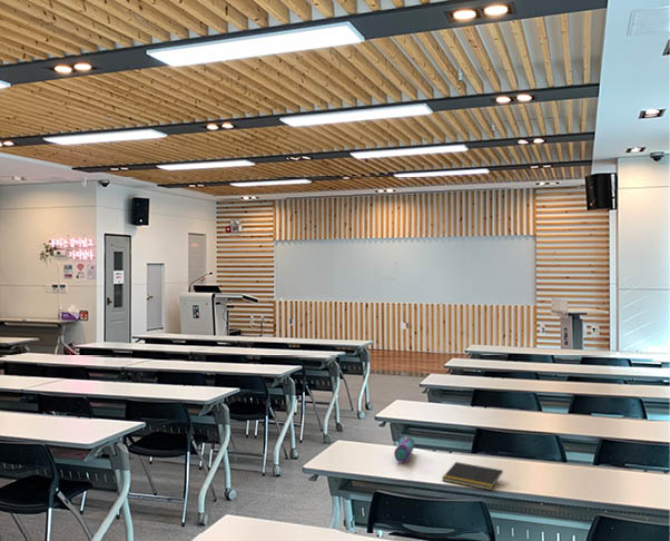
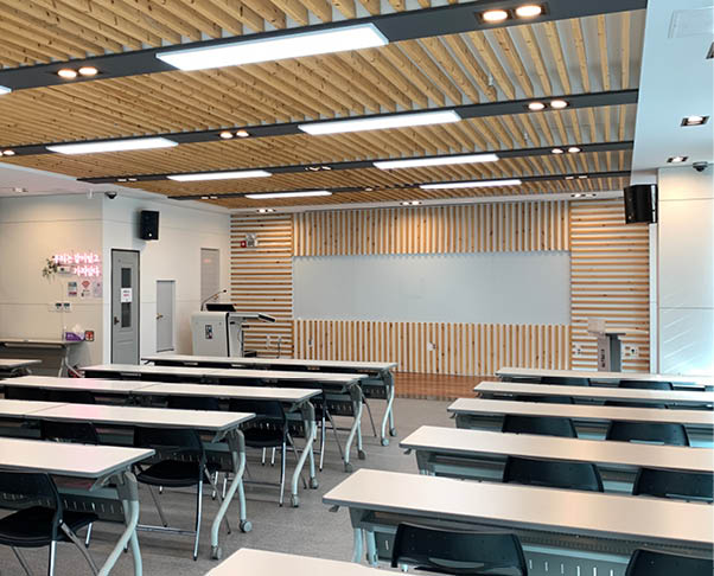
- notepad (472, 475)
- pencil case (404, 449)
